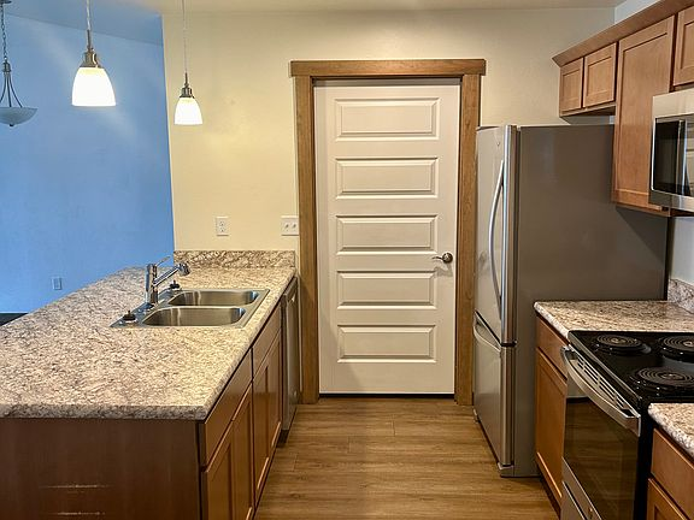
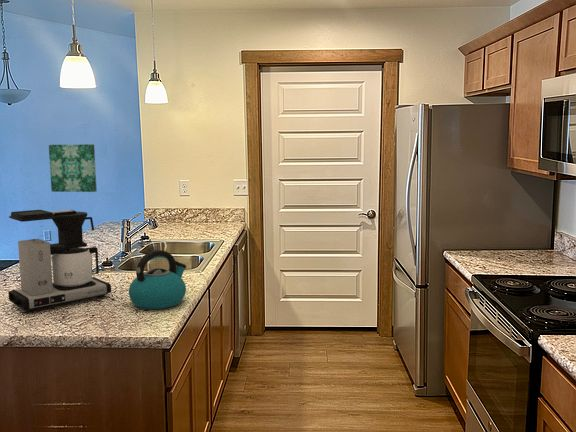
+ kettle (160, 276)
+ wall art (72, 168)
+ coffee maker (58, 255)
